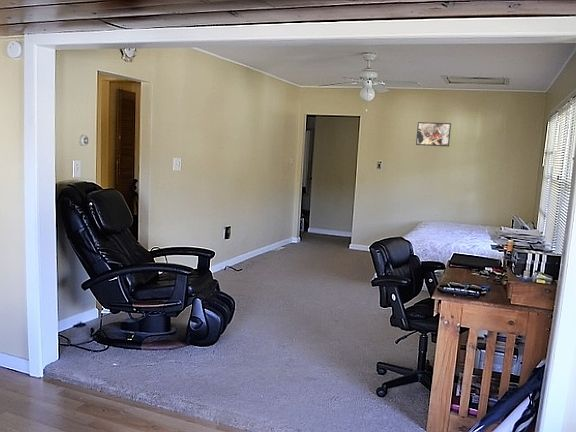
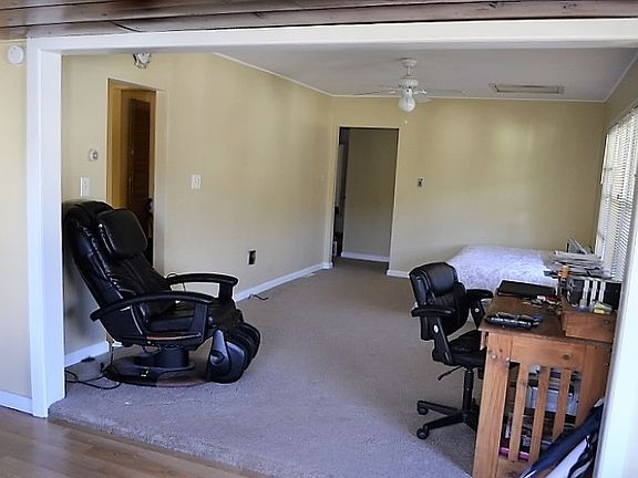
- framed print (433, 134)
